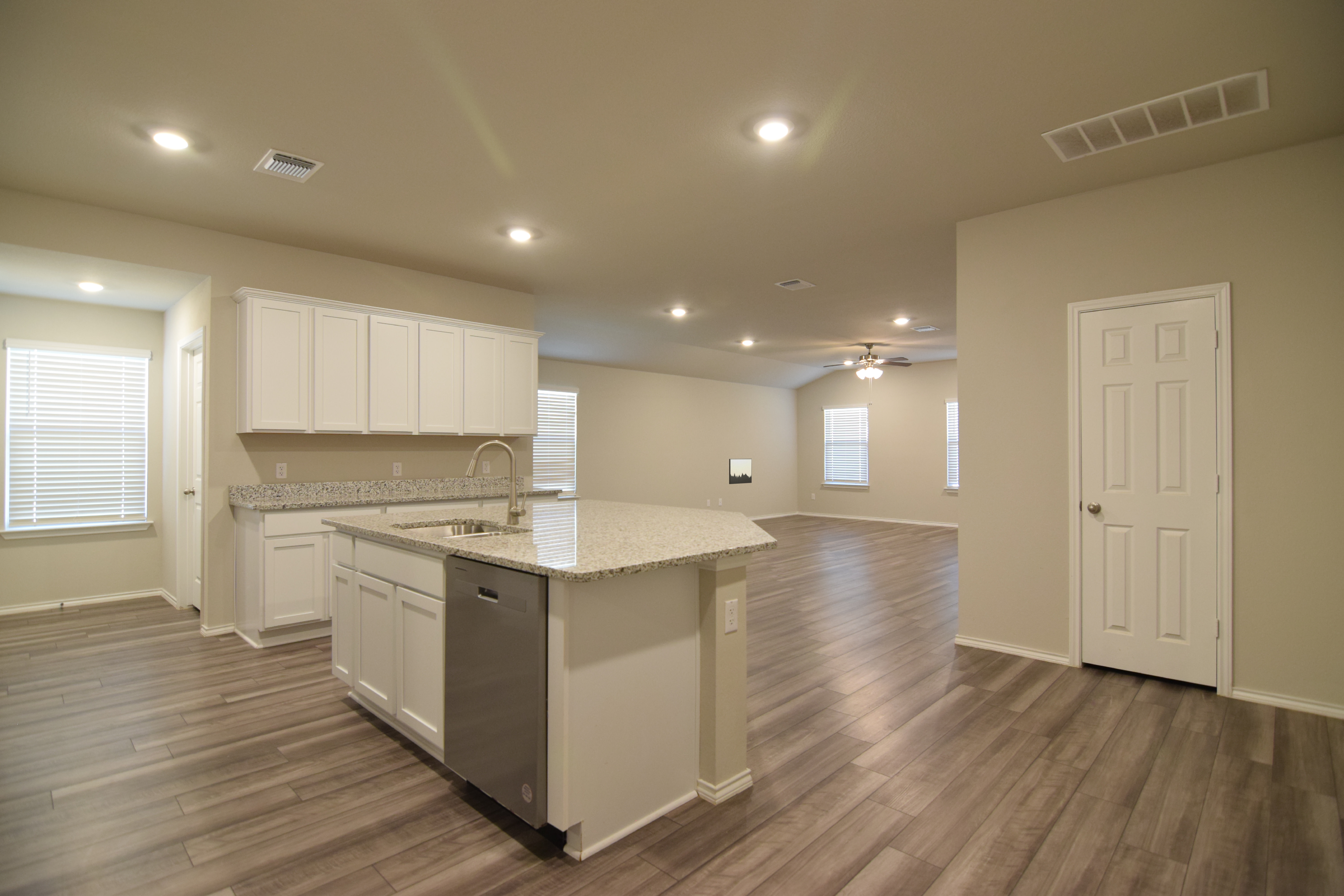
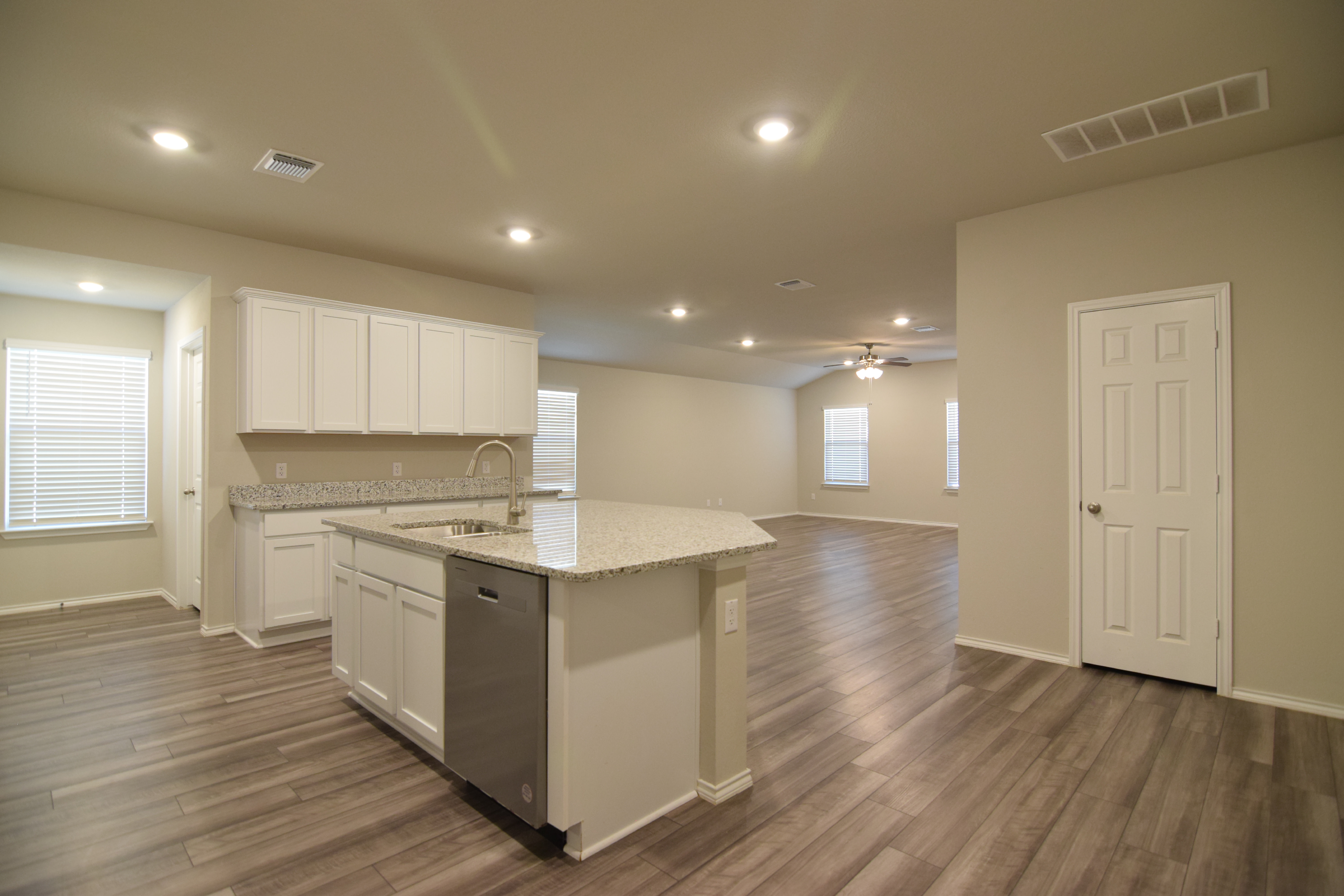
- wall art (741, 471)
